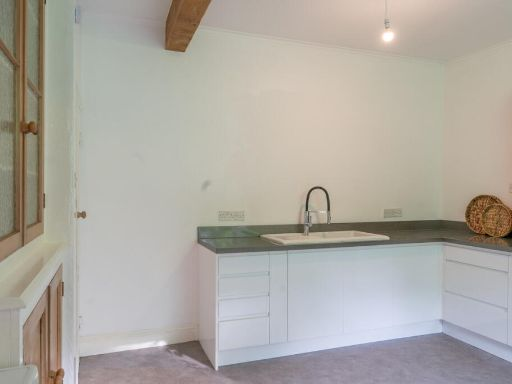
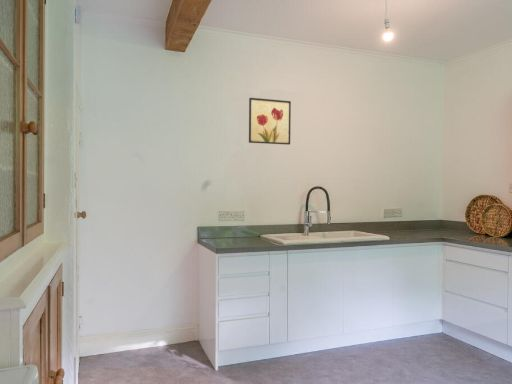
+ wall art (269, 121)
